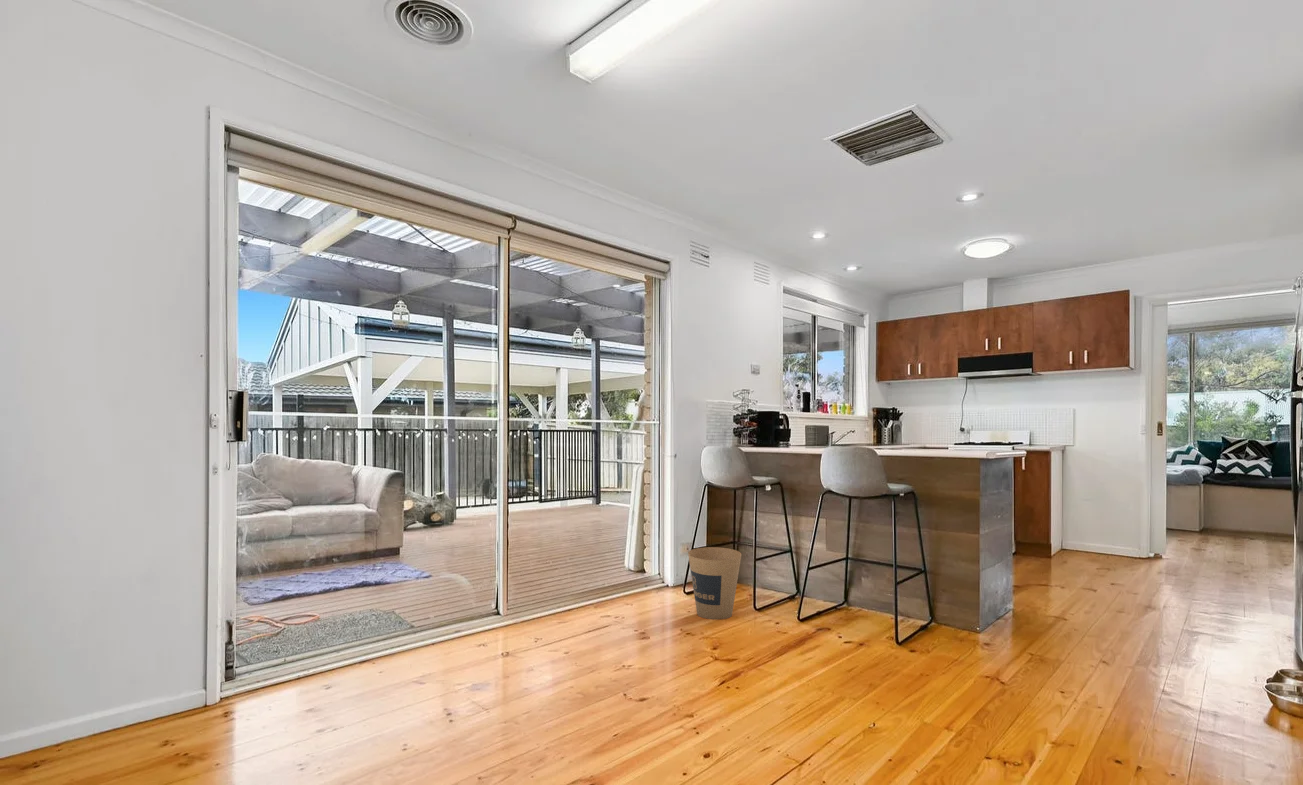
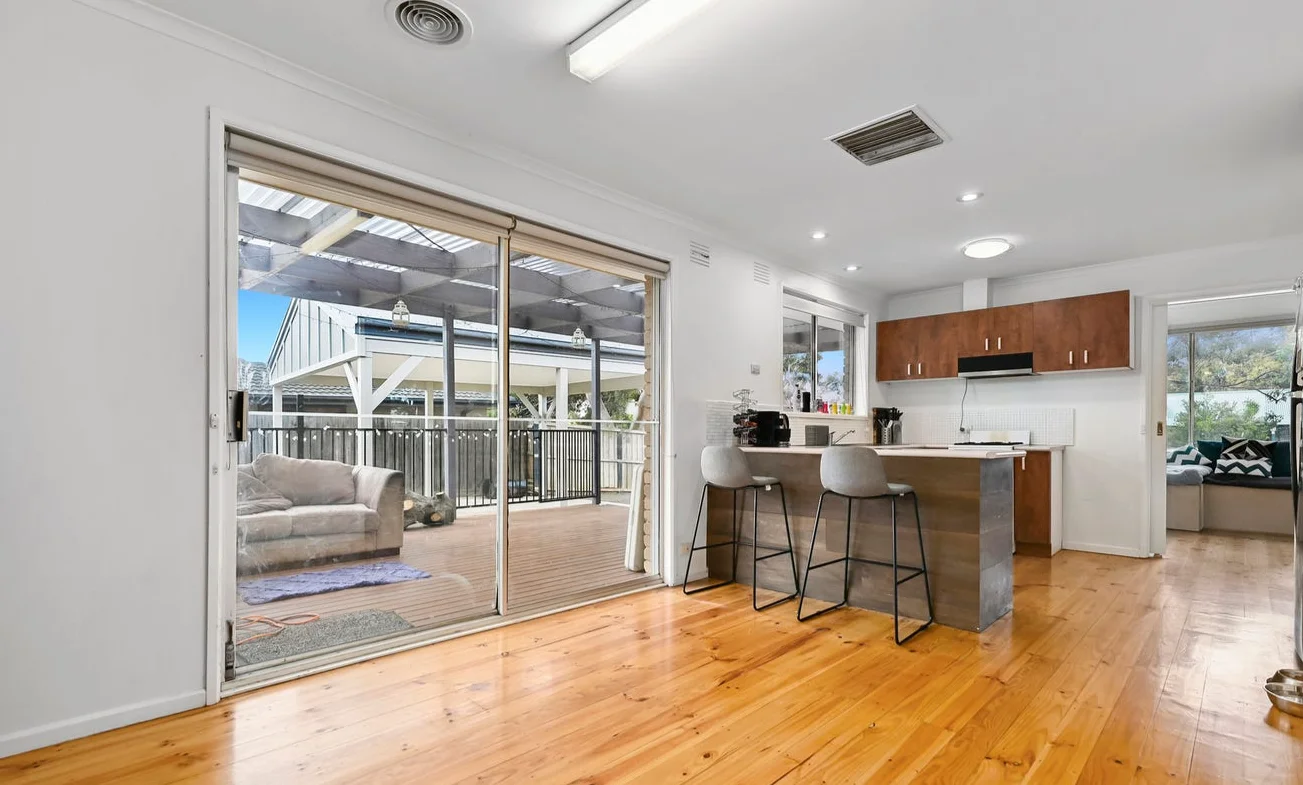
- trash can (714, 583)
